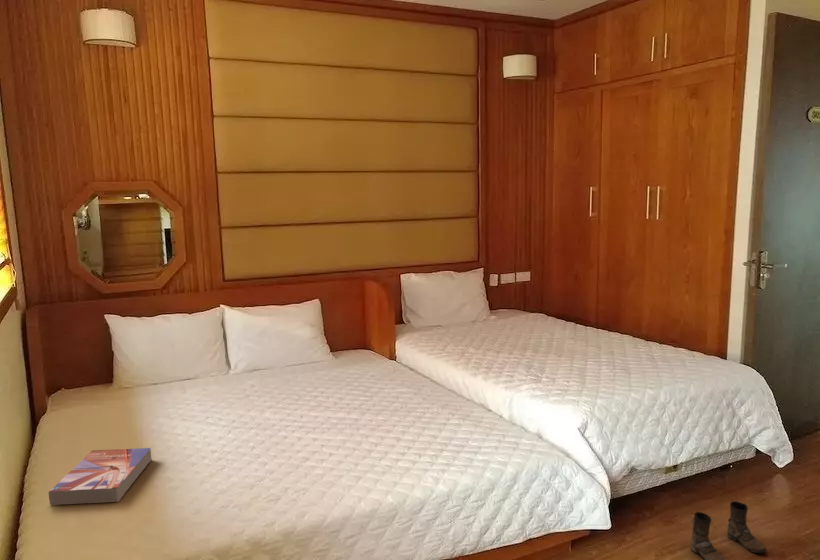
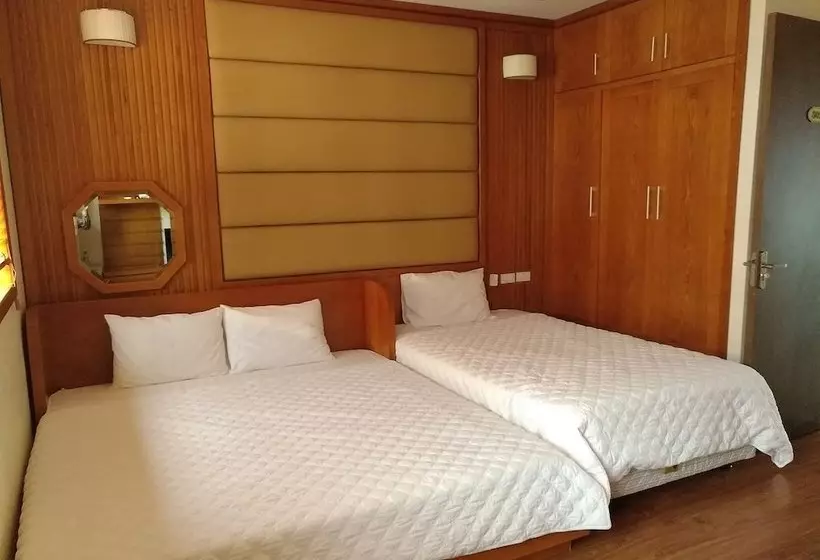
- boots (728, 533)
- textbook (104, 474)
